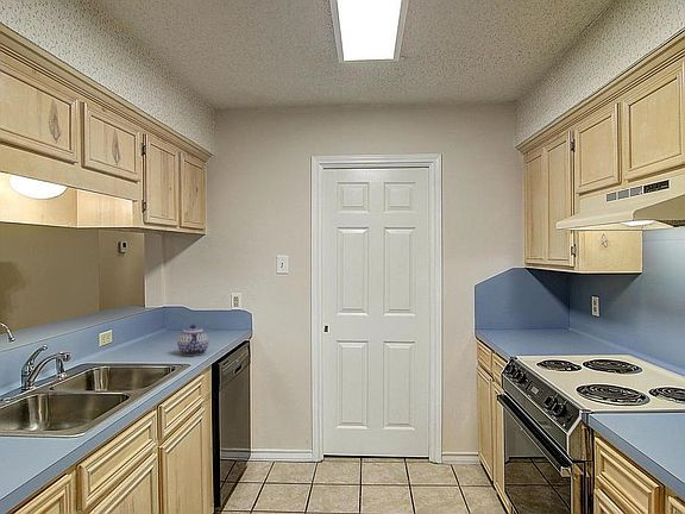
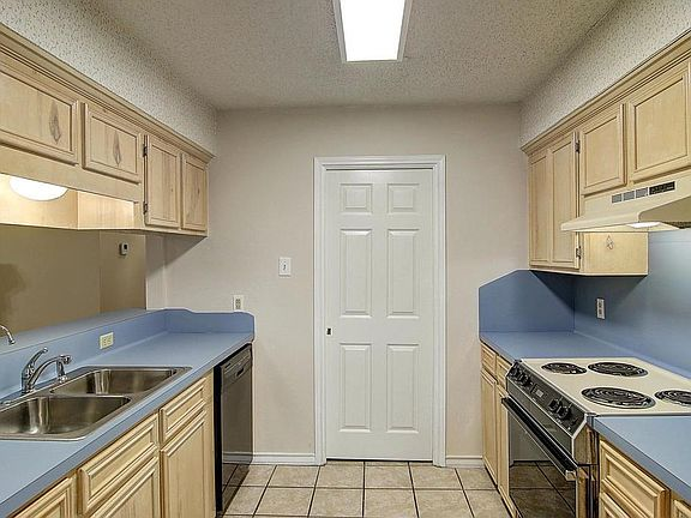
- teapot (193, 339)
